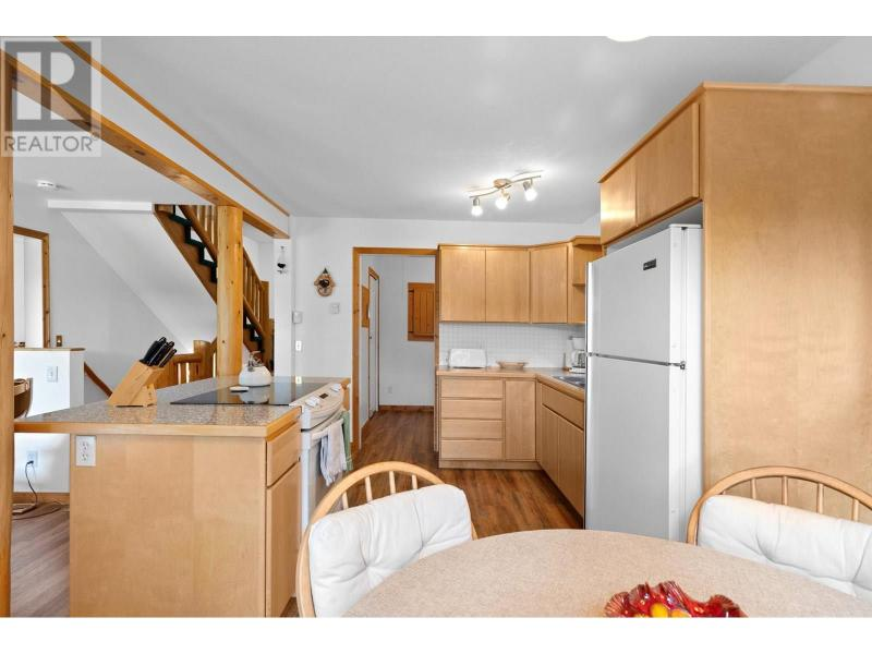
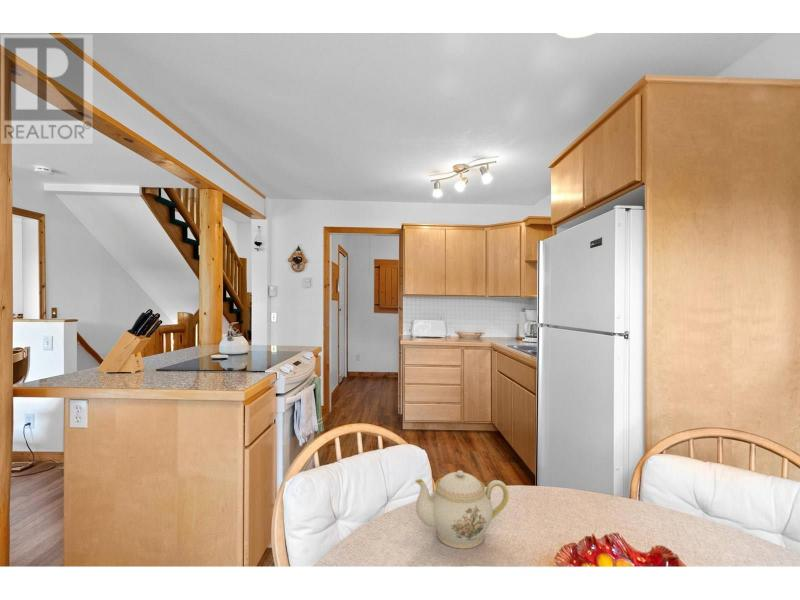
+ teapot (462, 502)
